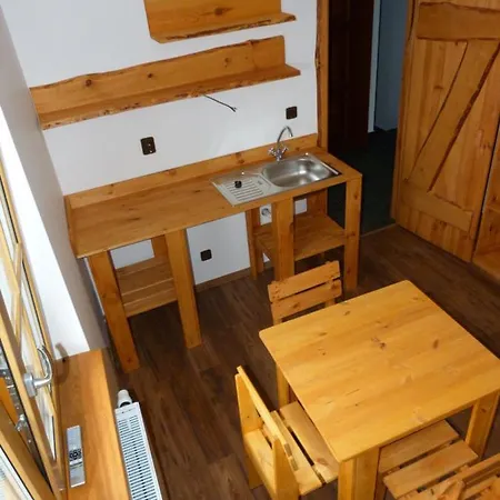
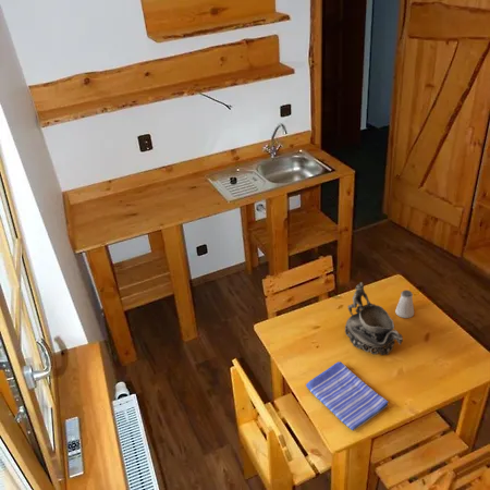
+ decorative bowl (376, 318)
+ dish towel (345, 393)
+ saltshaker (405, 302)
